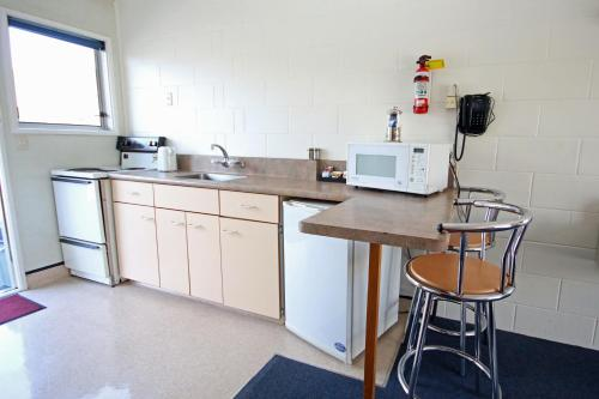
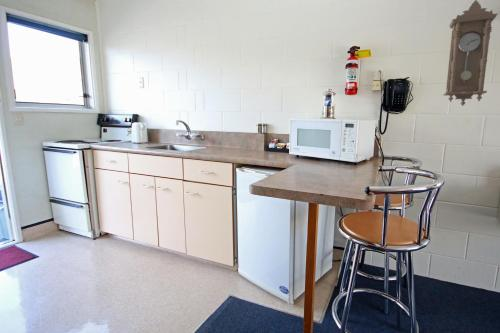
+ pendulum clock (468, 56)
